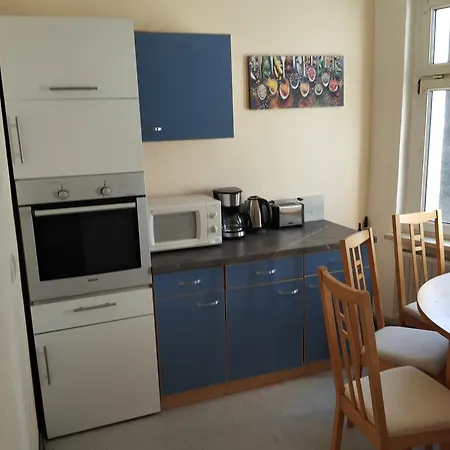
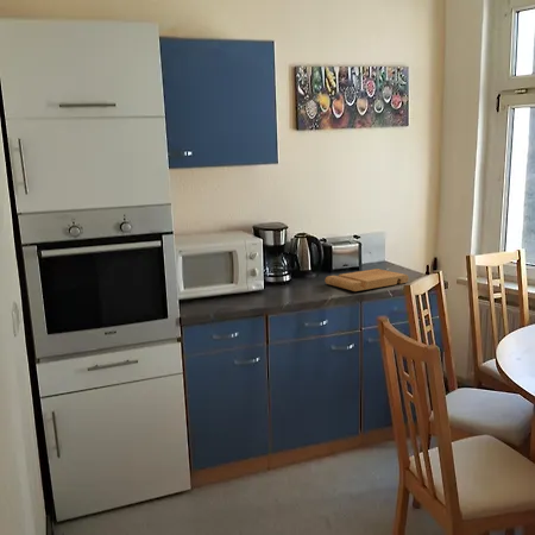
+ cutting board (366, 279)
